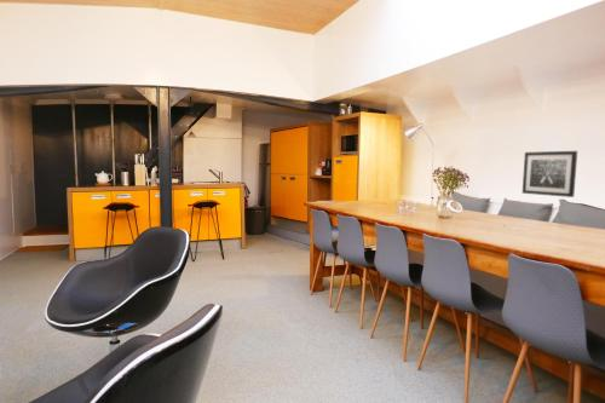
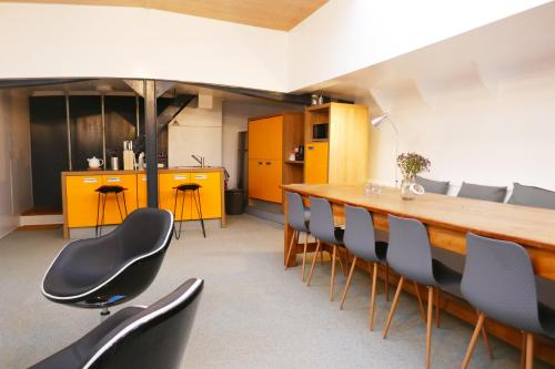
- wall art (547, 173)
